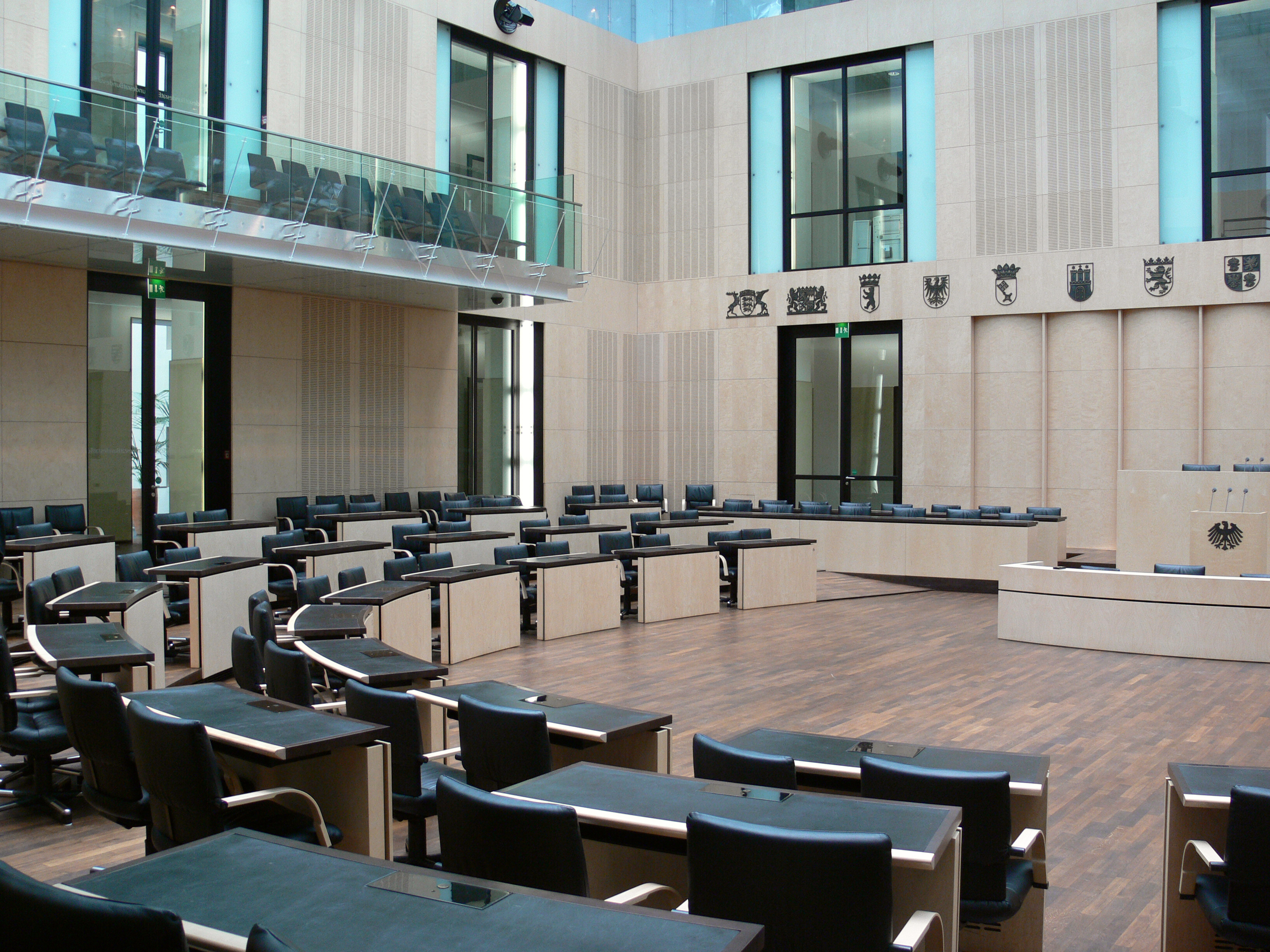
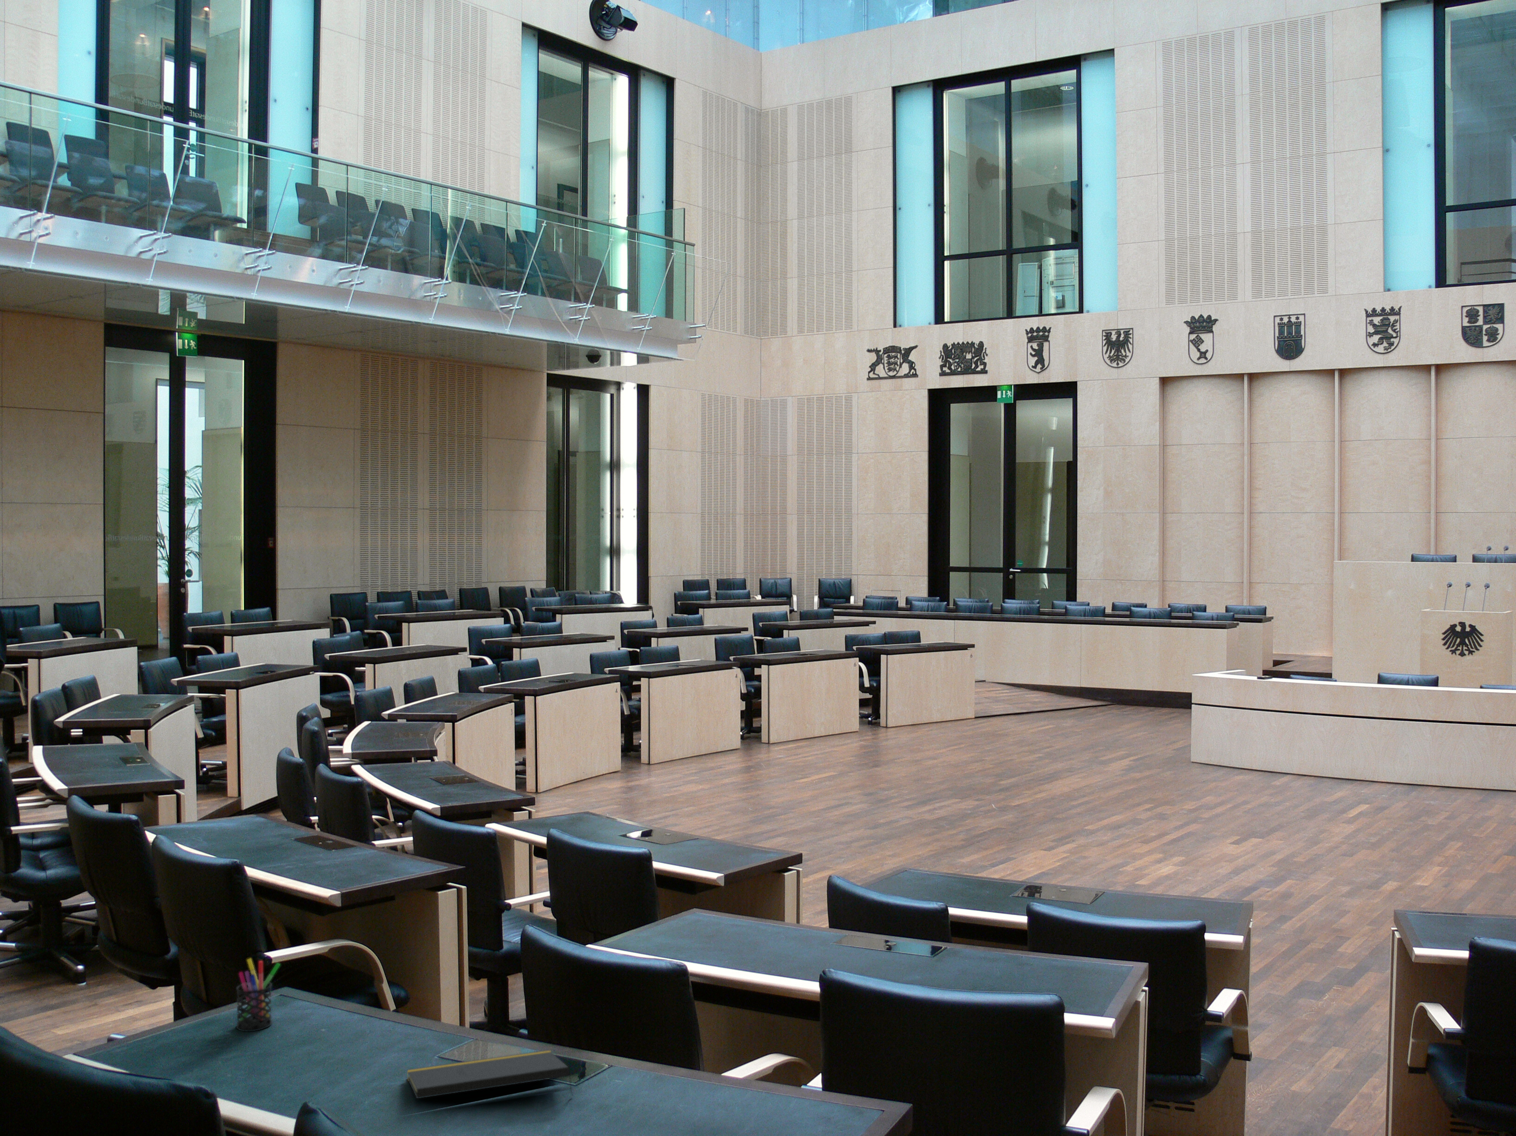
+ notepad (486, 1073)
+ pen holder (259, 990)
